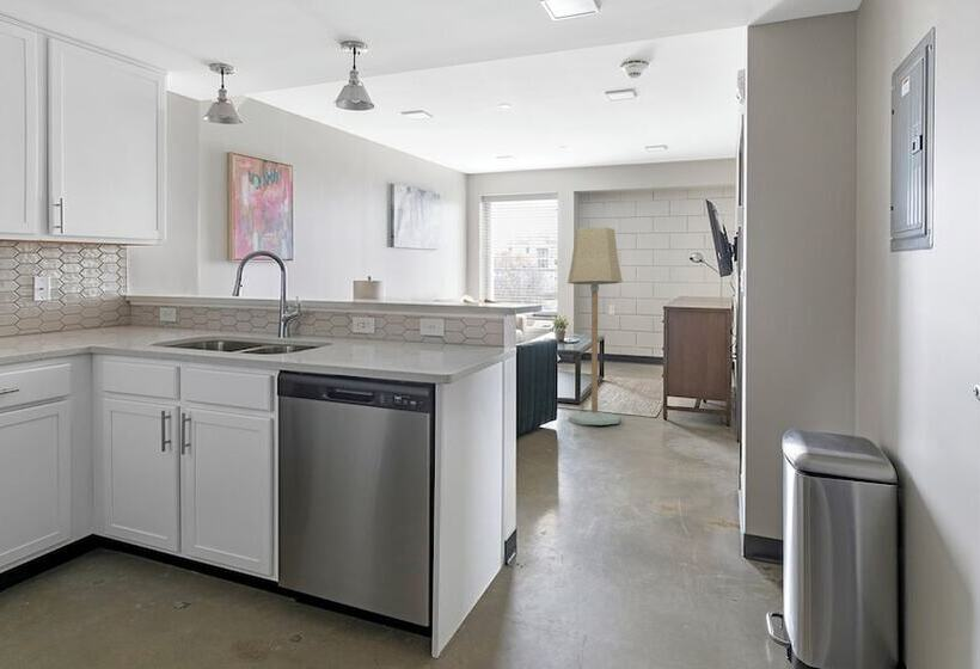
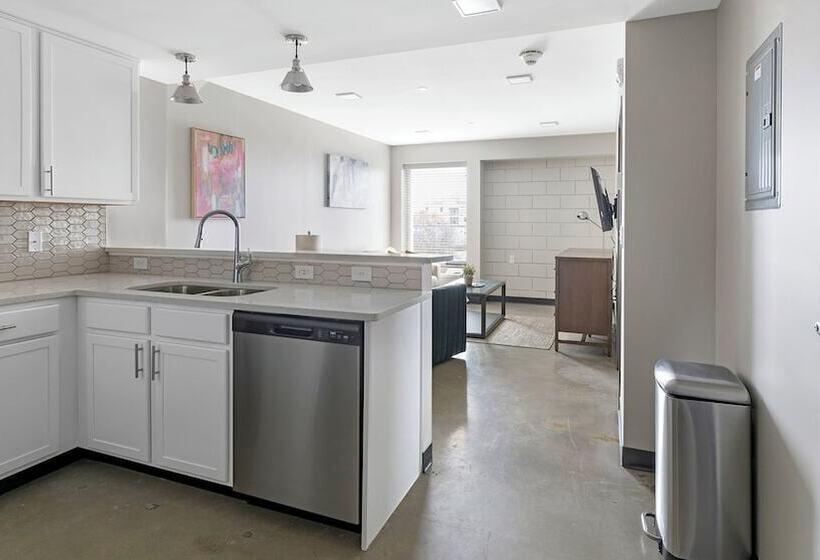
- floor lamp (594, 325)
